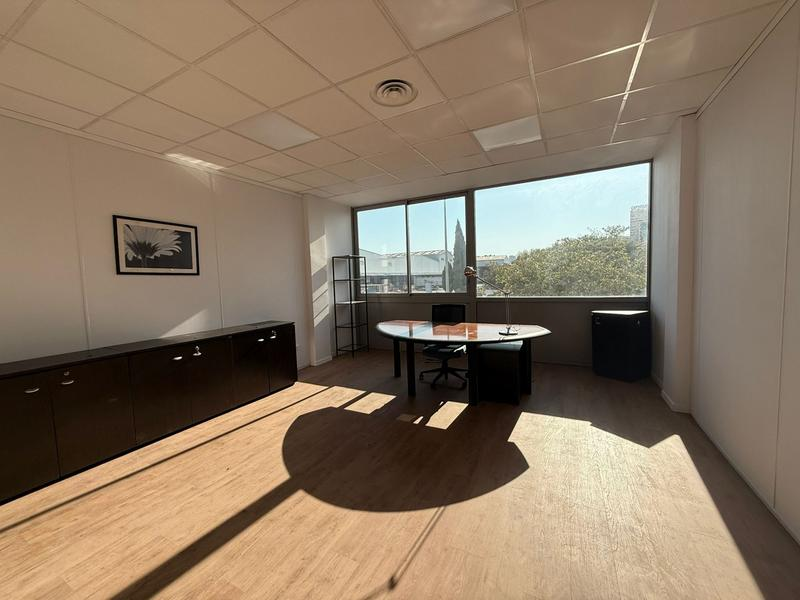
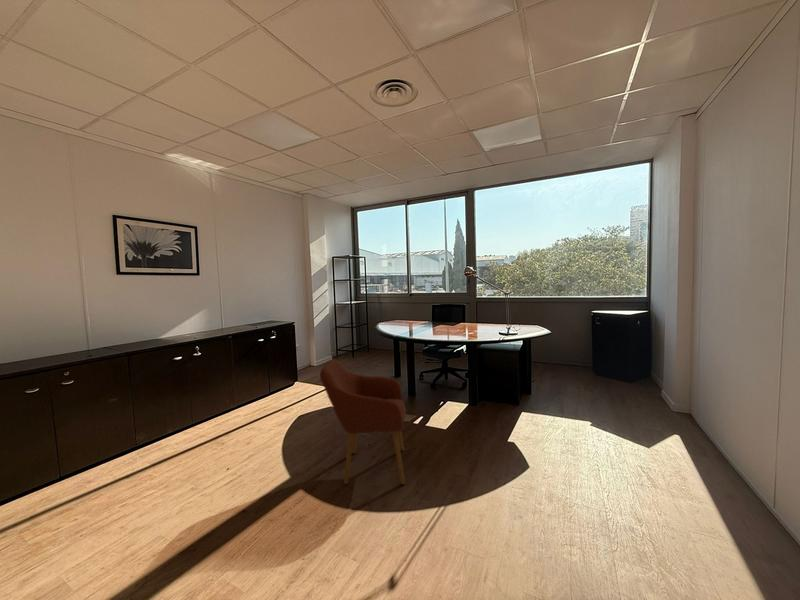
+ armchair (366, 414)
